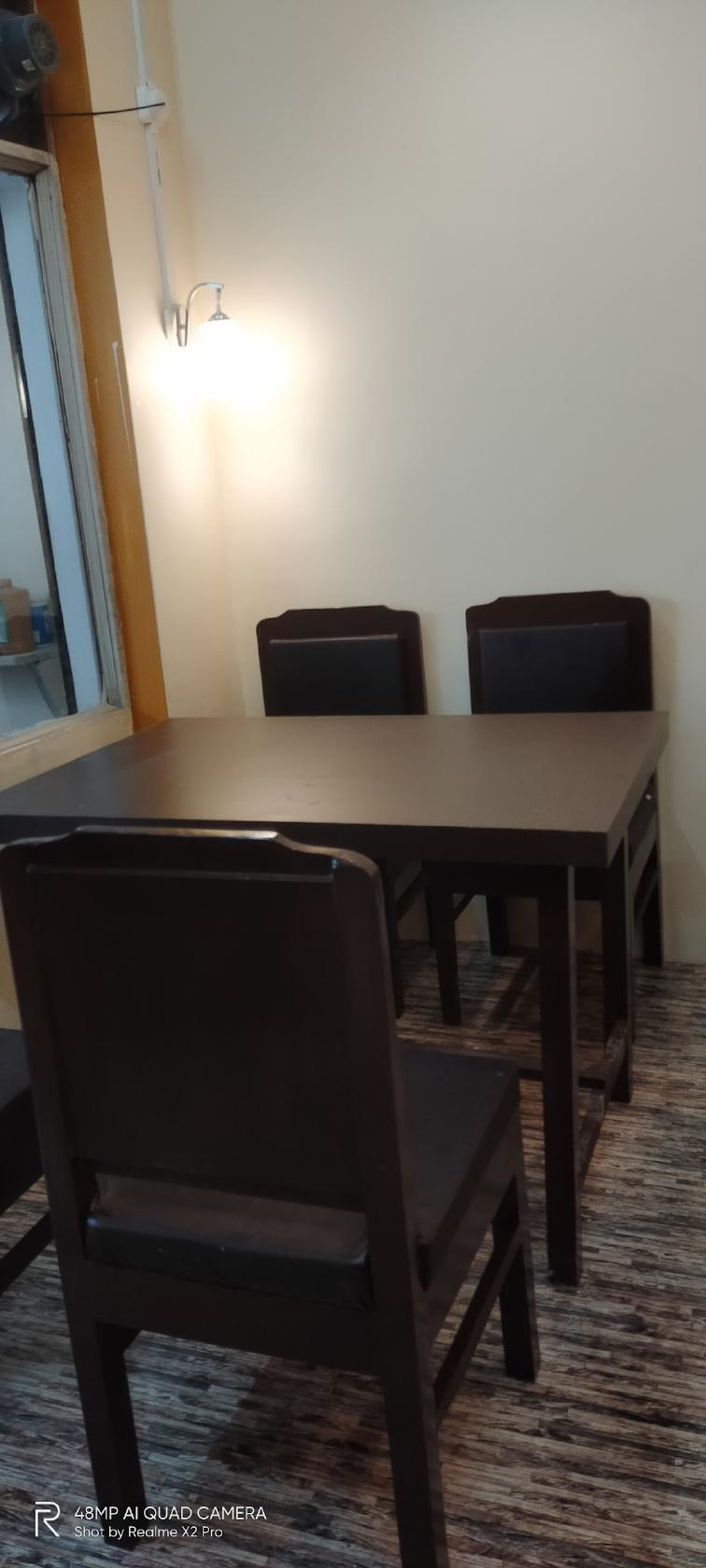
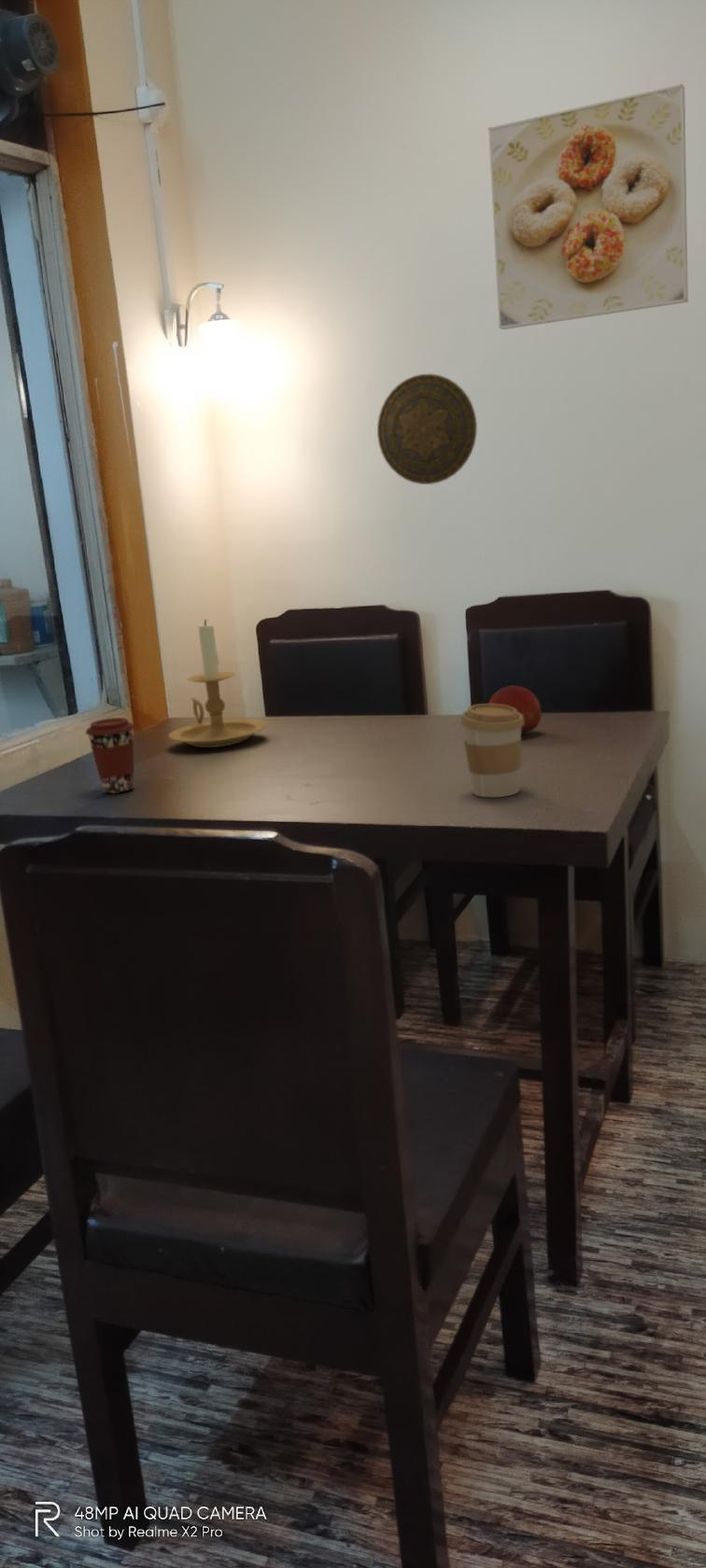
+ coffee cup (493, 749)
+ decorative plate (424, 429)
+ fruit (514, 707)
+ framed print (586, 214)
+ candle holder (212, 681)
+ coffee cup (114, 755)
